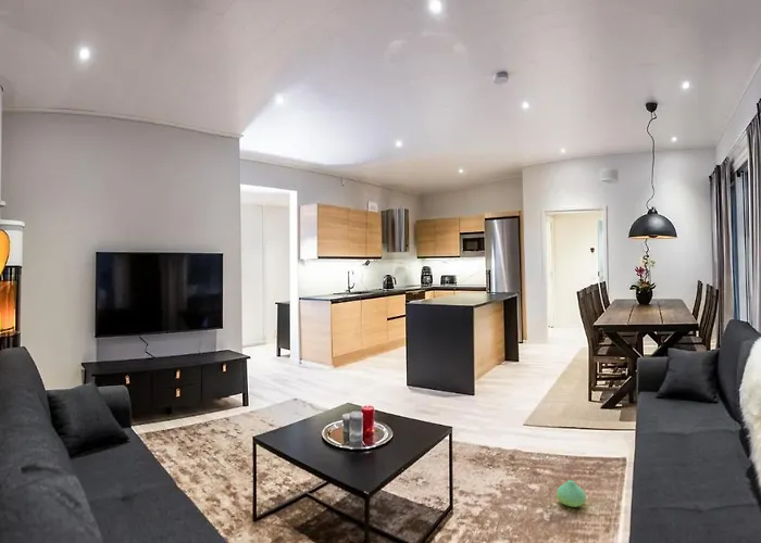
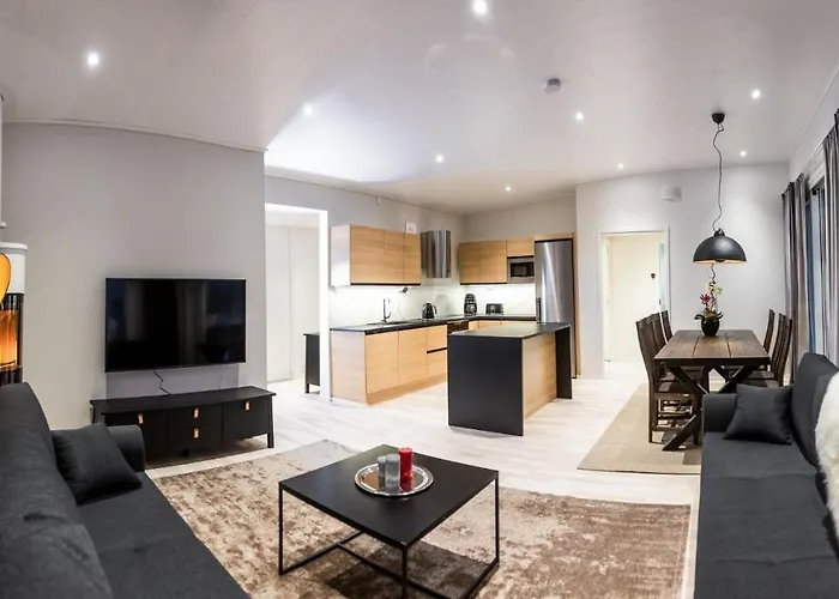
- plush toy (571, 492)
